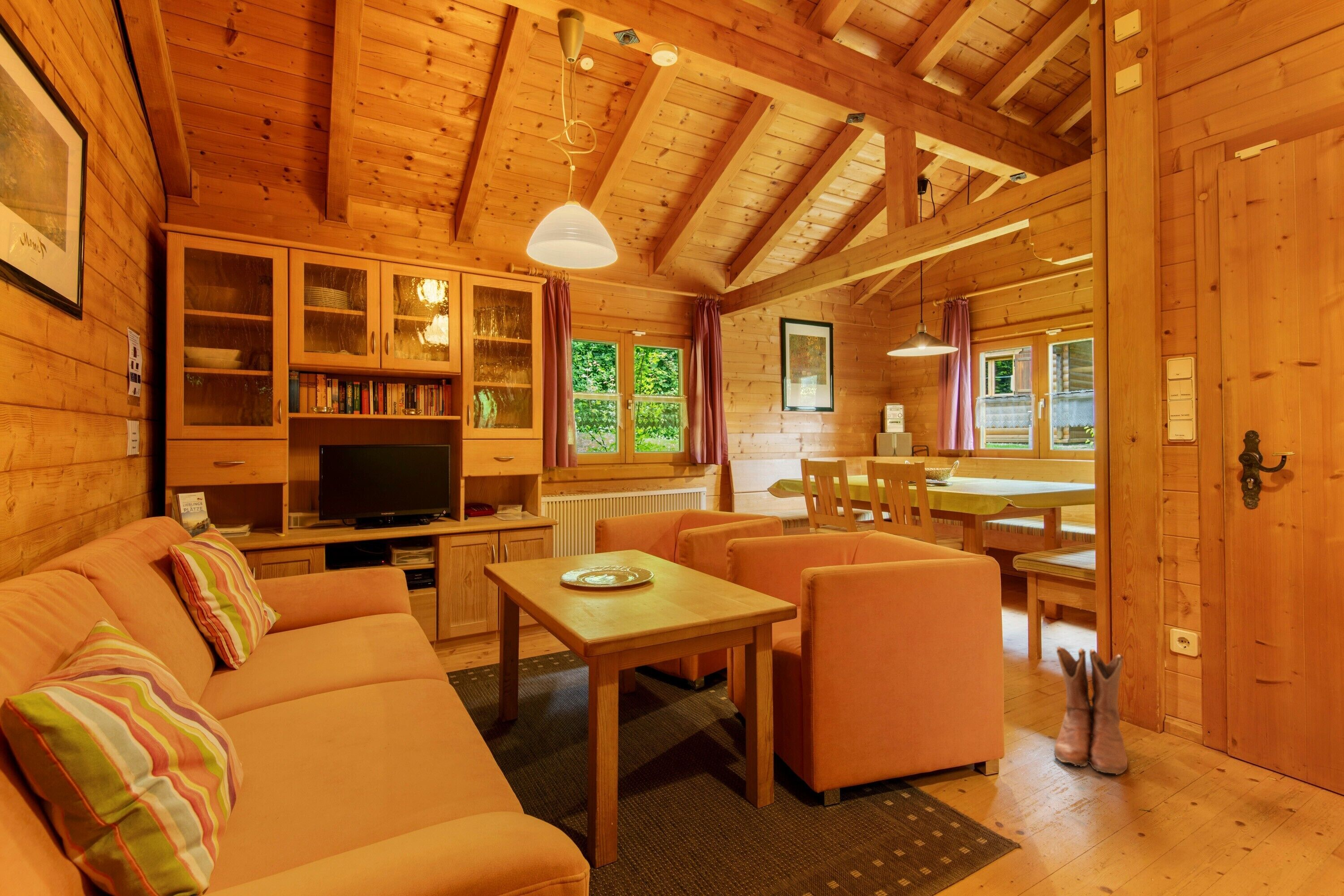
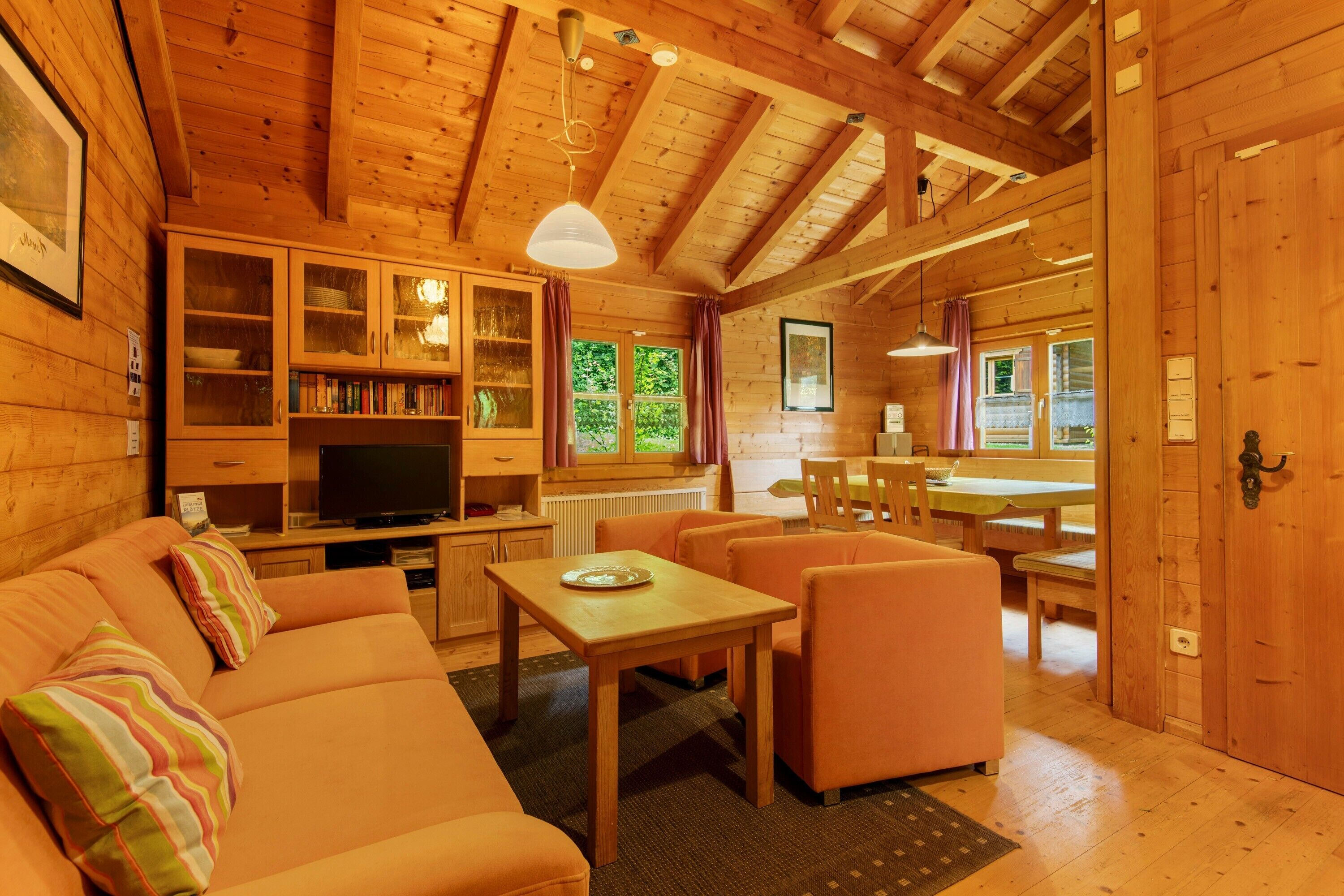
- boots (1090, 704)
